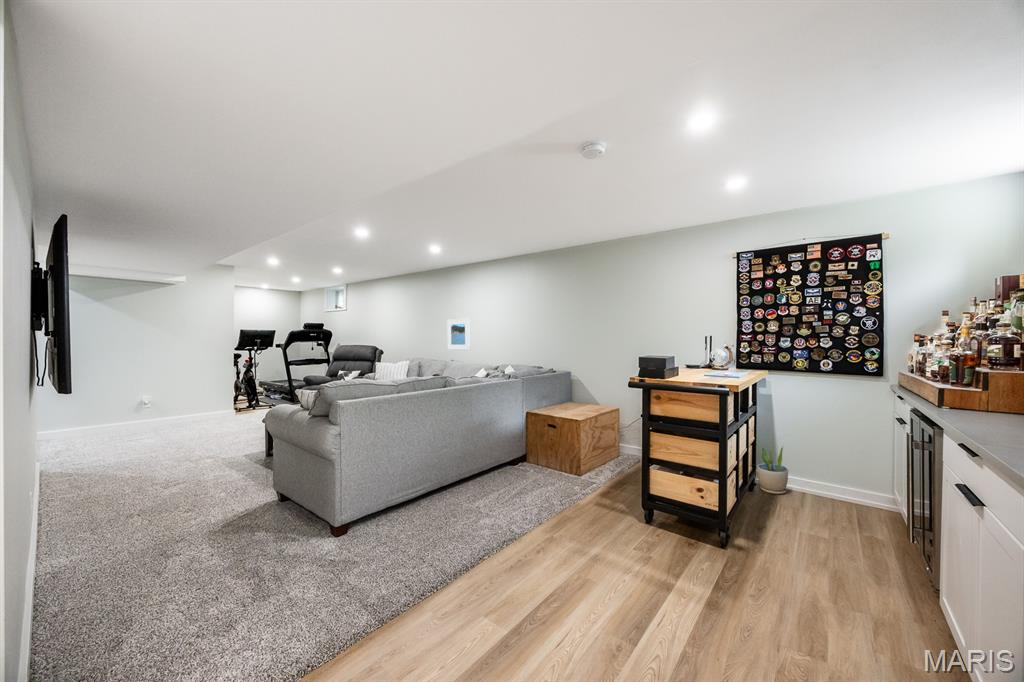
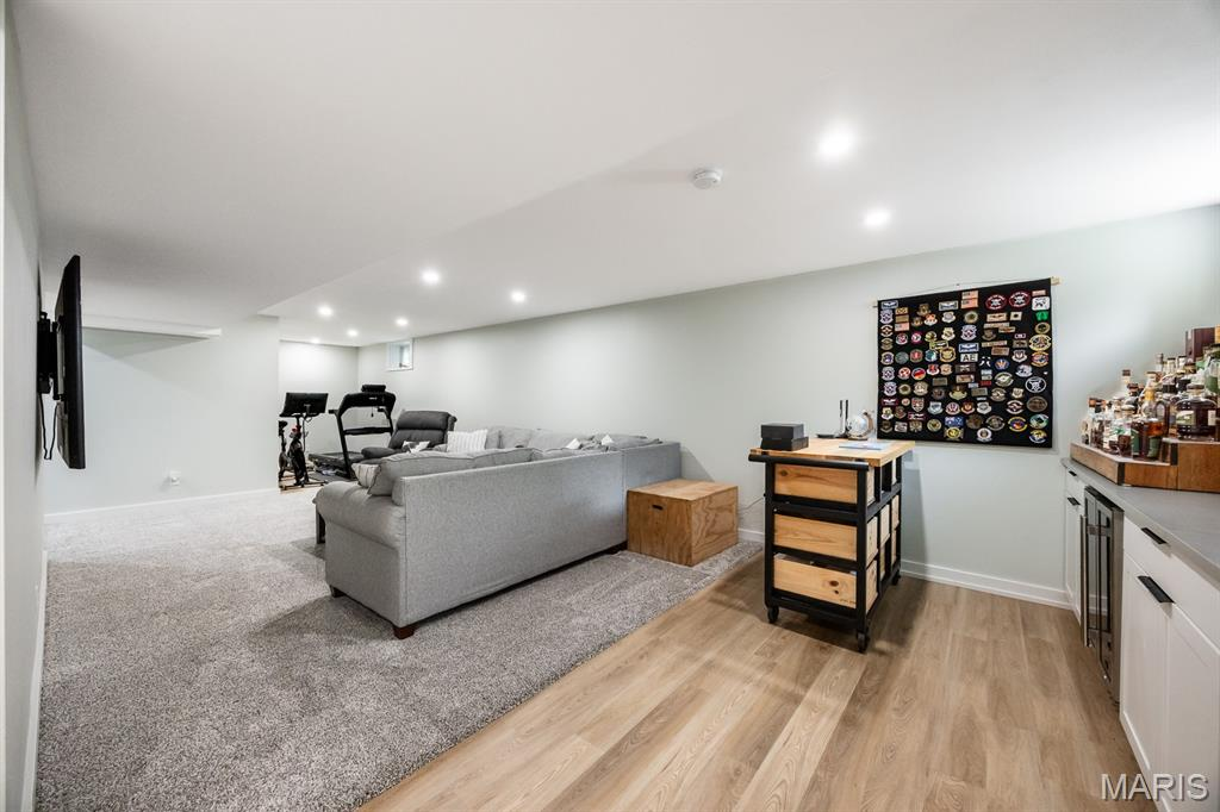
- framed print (458, 334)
- potted plant (772, 466)
